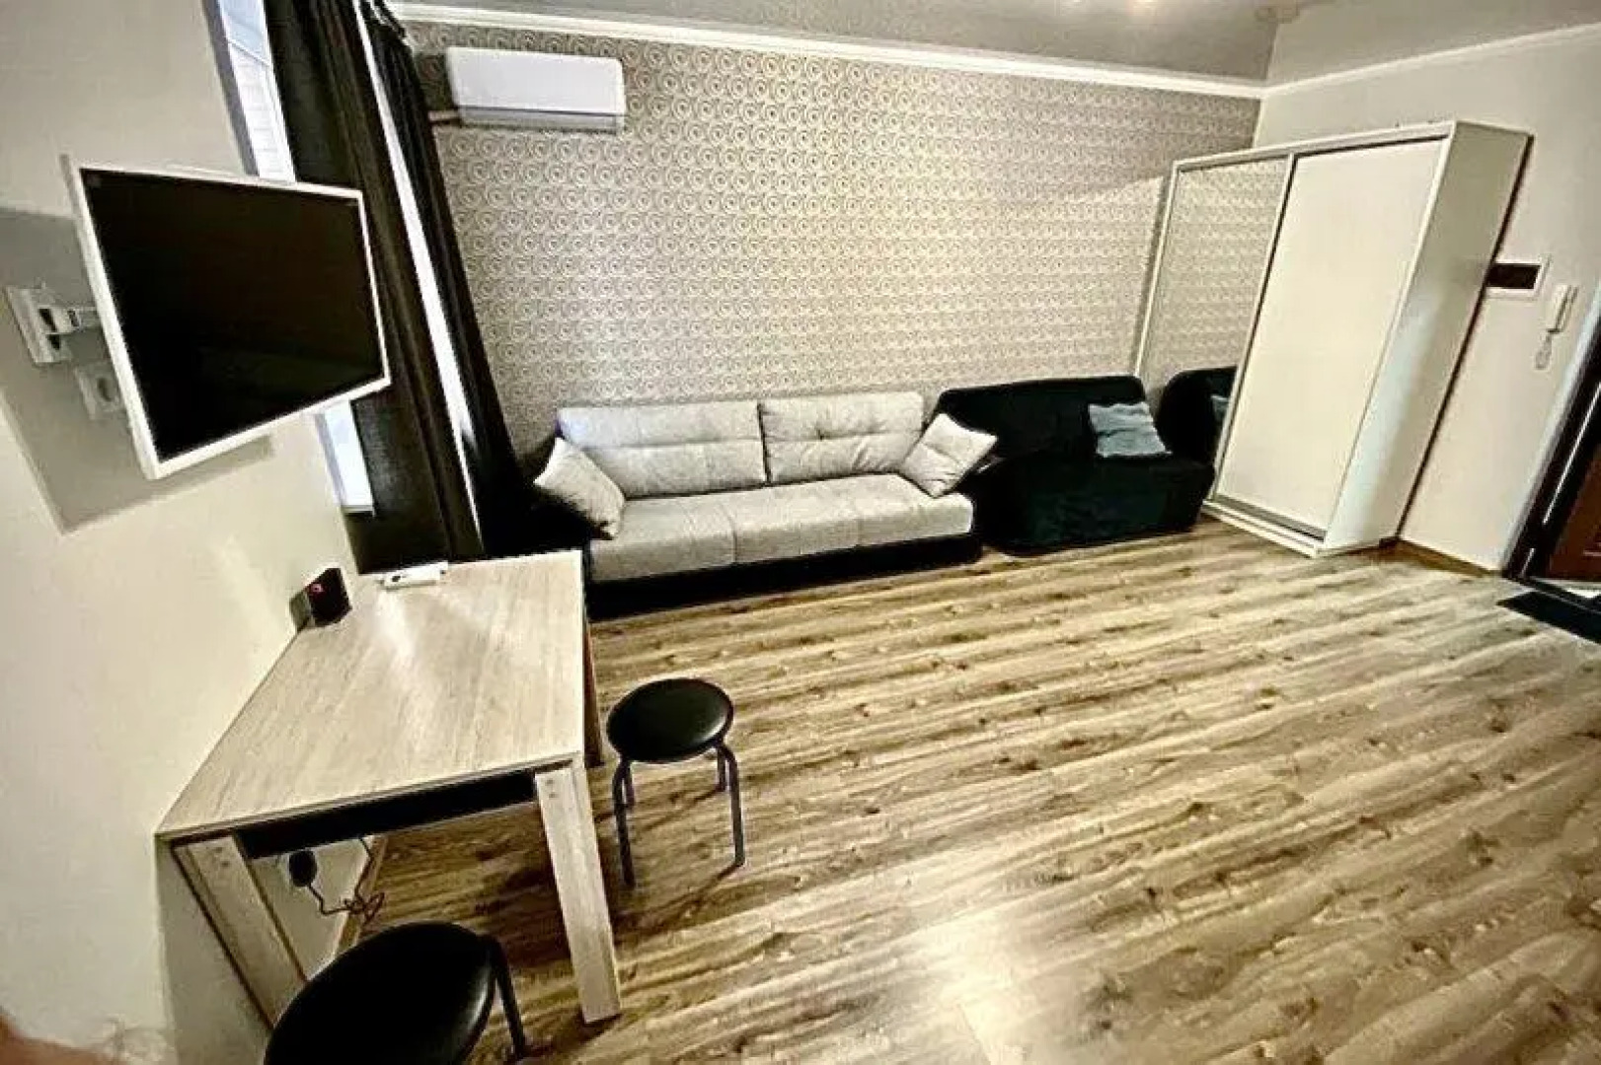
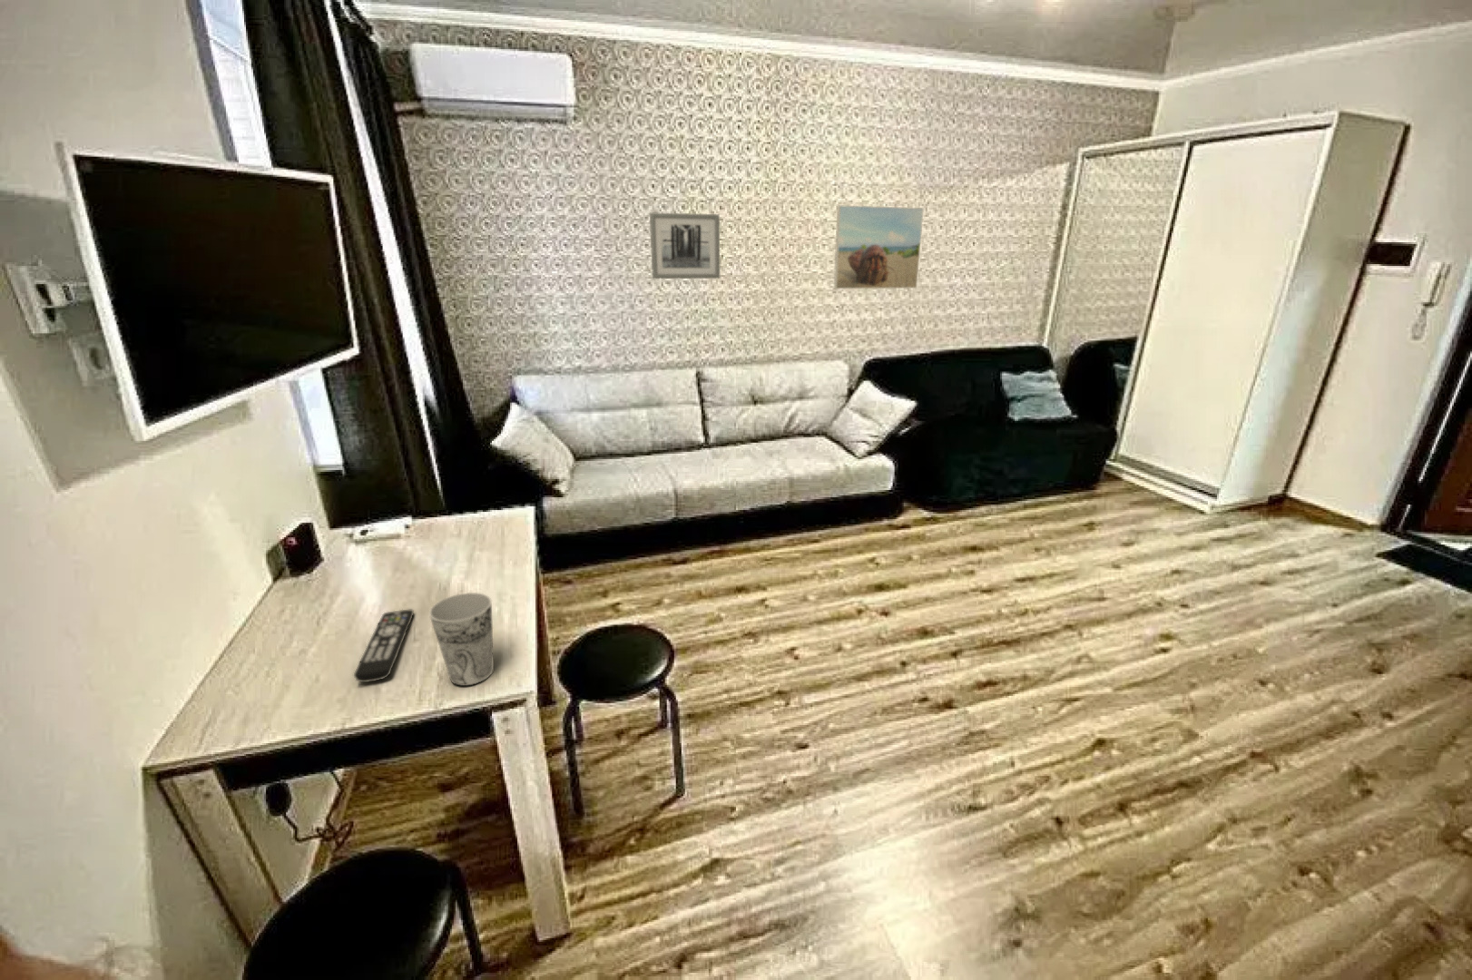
+ wall art (686, 246)
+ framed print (878, 247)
+ remote control (387, 642)
+ cup (467, 640)
